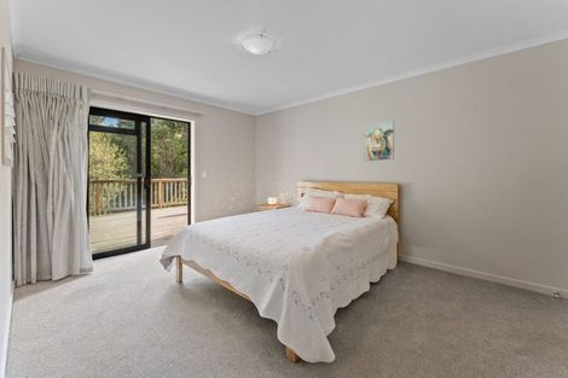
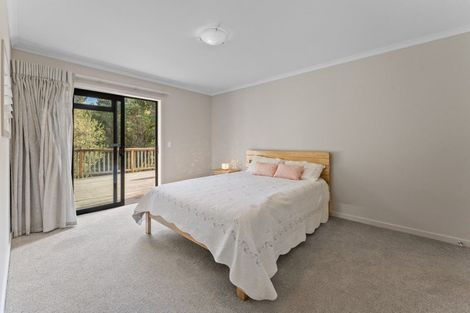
- wall art (378, 141)
